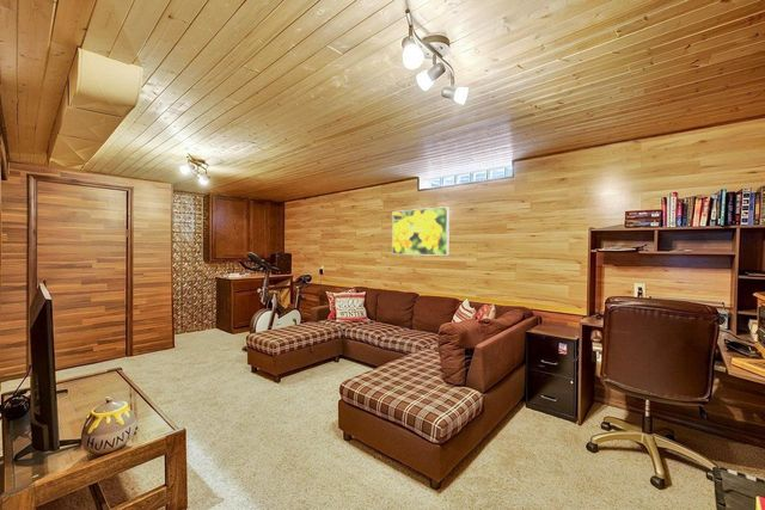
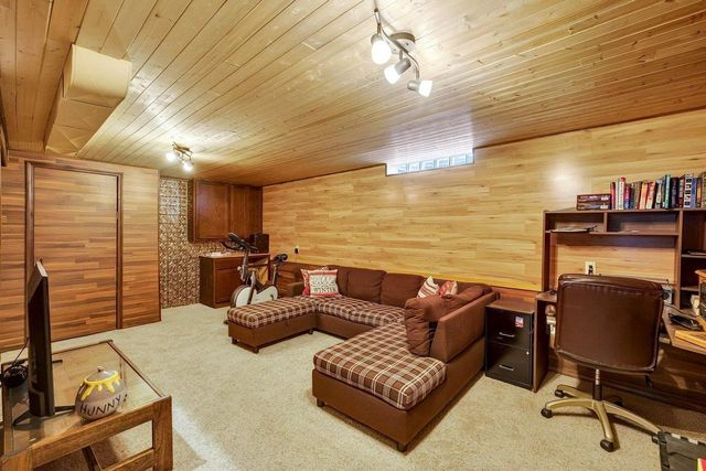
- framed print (418, 232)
